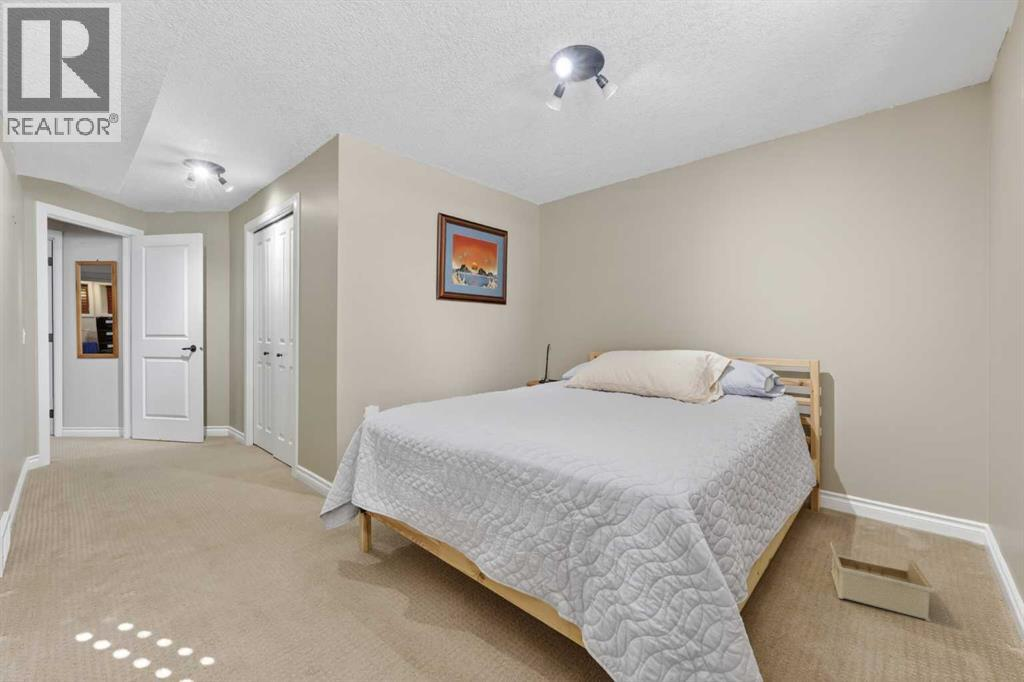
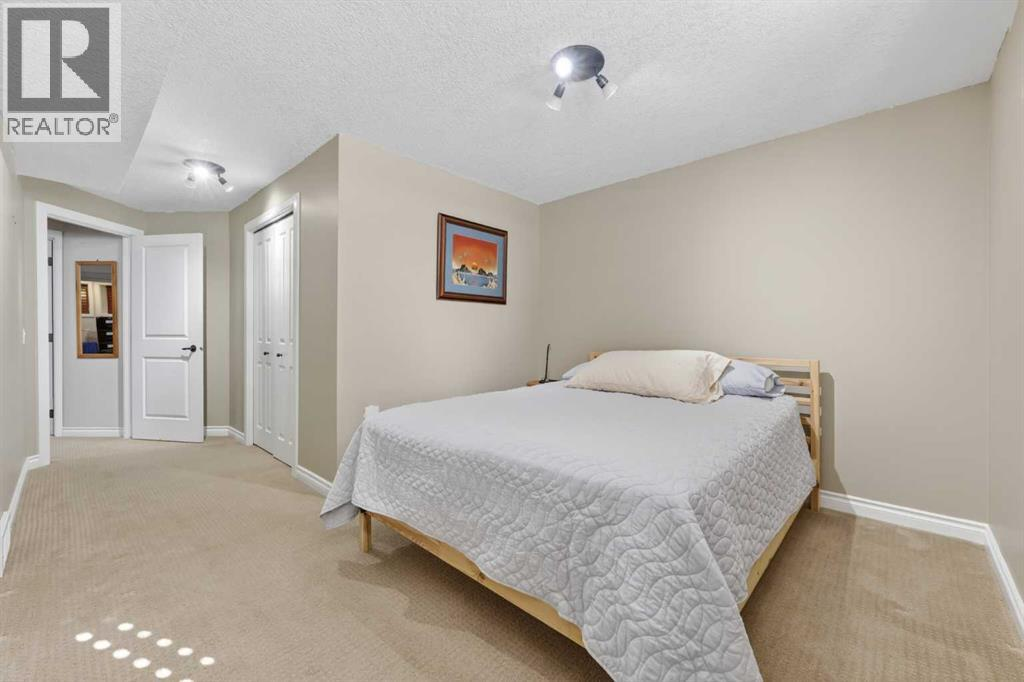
- storage bin (875, 576)
